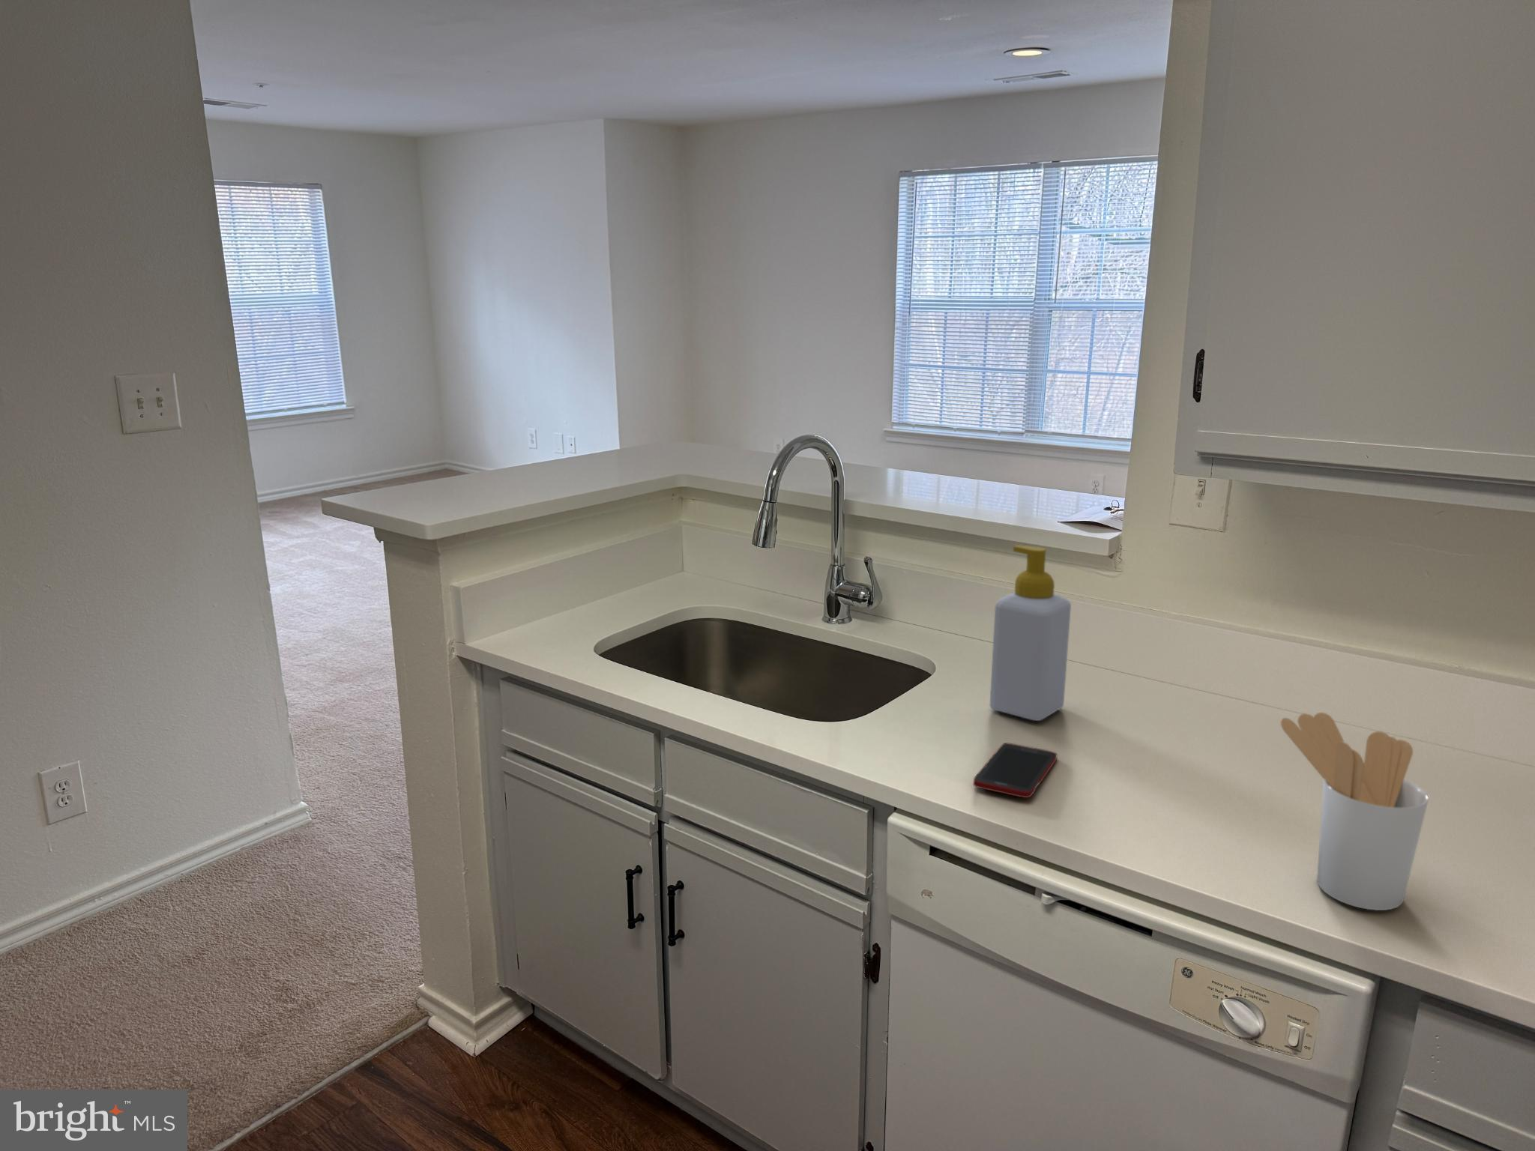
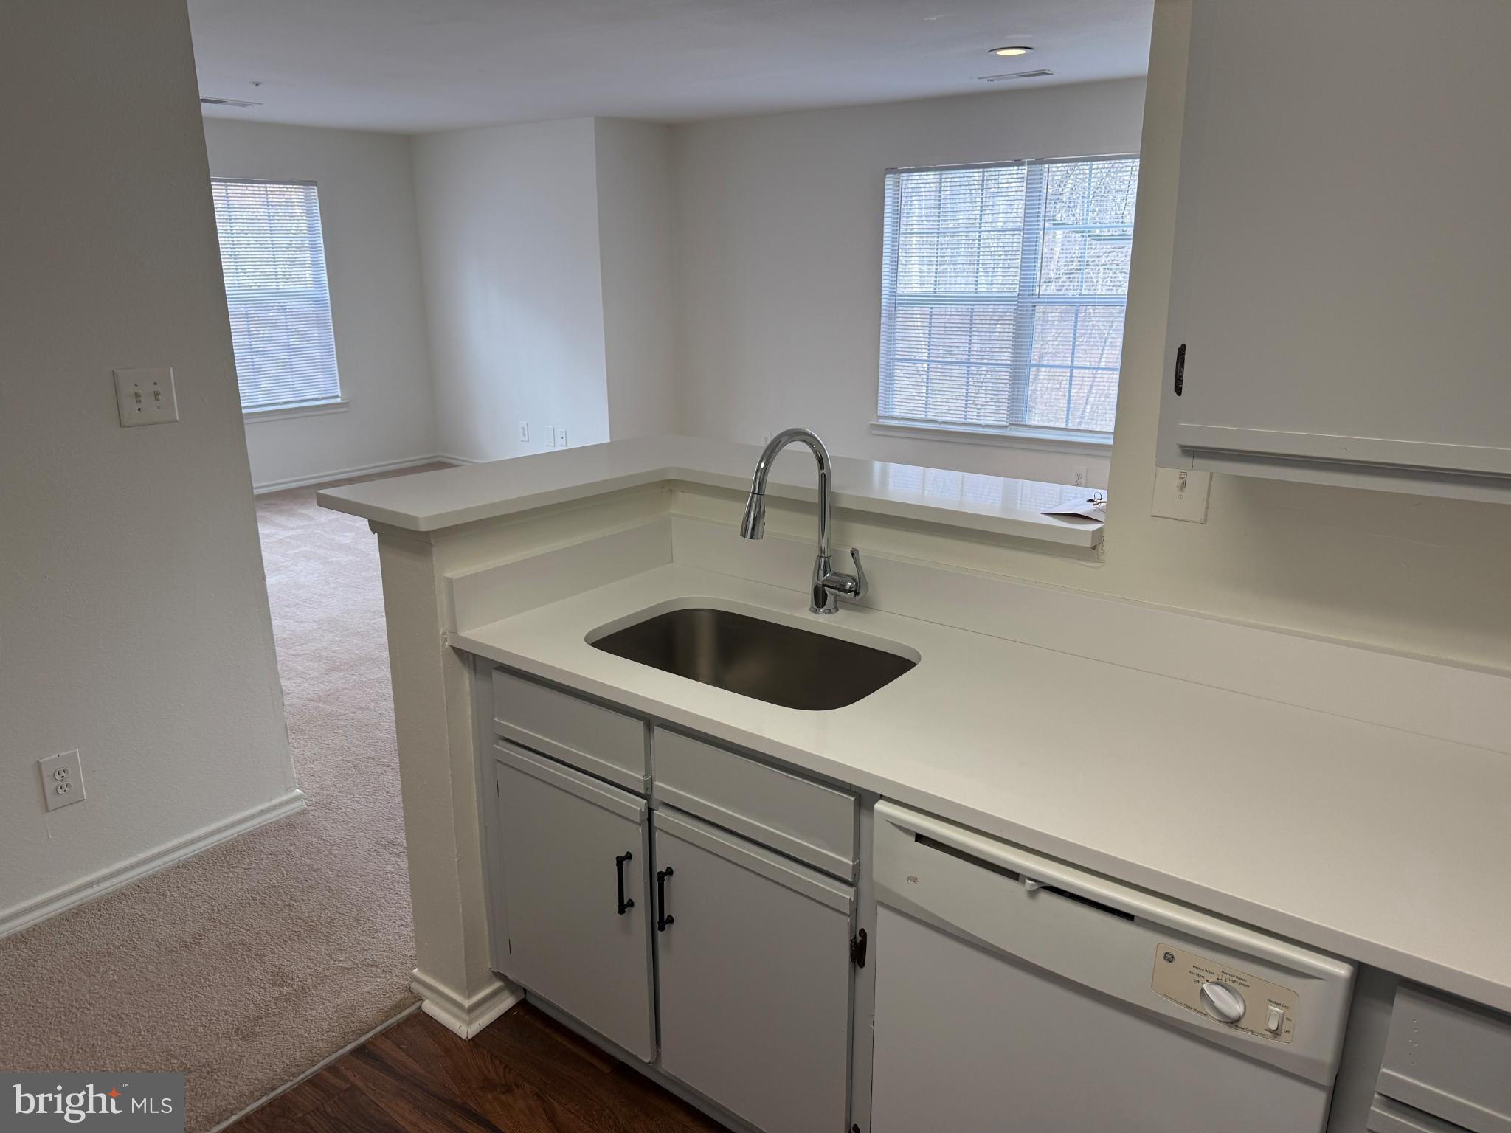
- cell phone (1015, 769)
- soap bottle (1031, 630)
- utensil holder (1346, 805)
